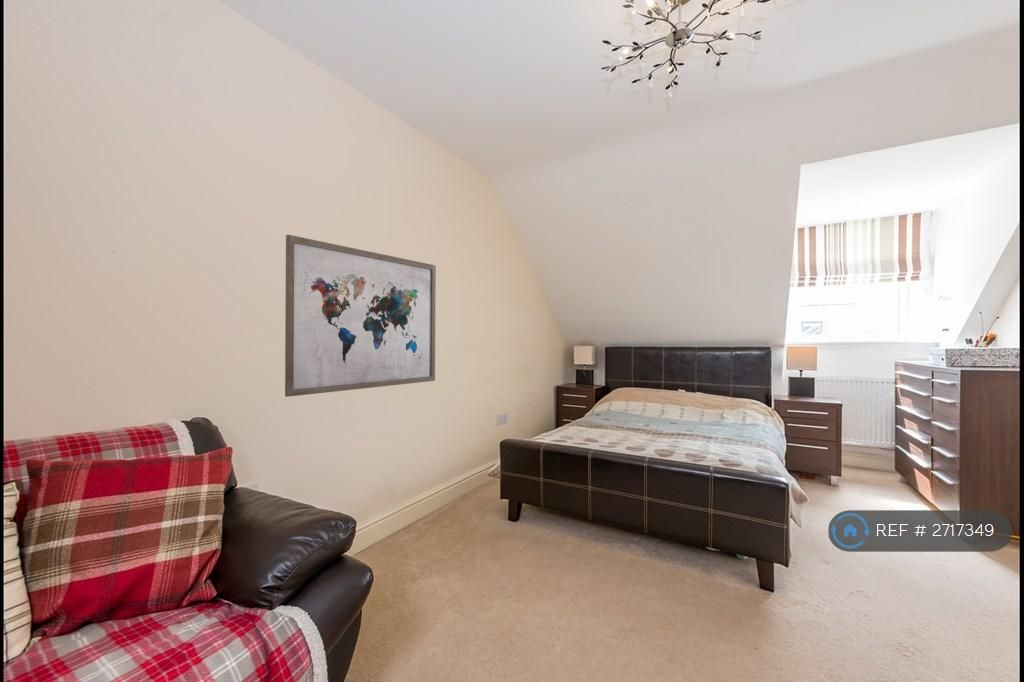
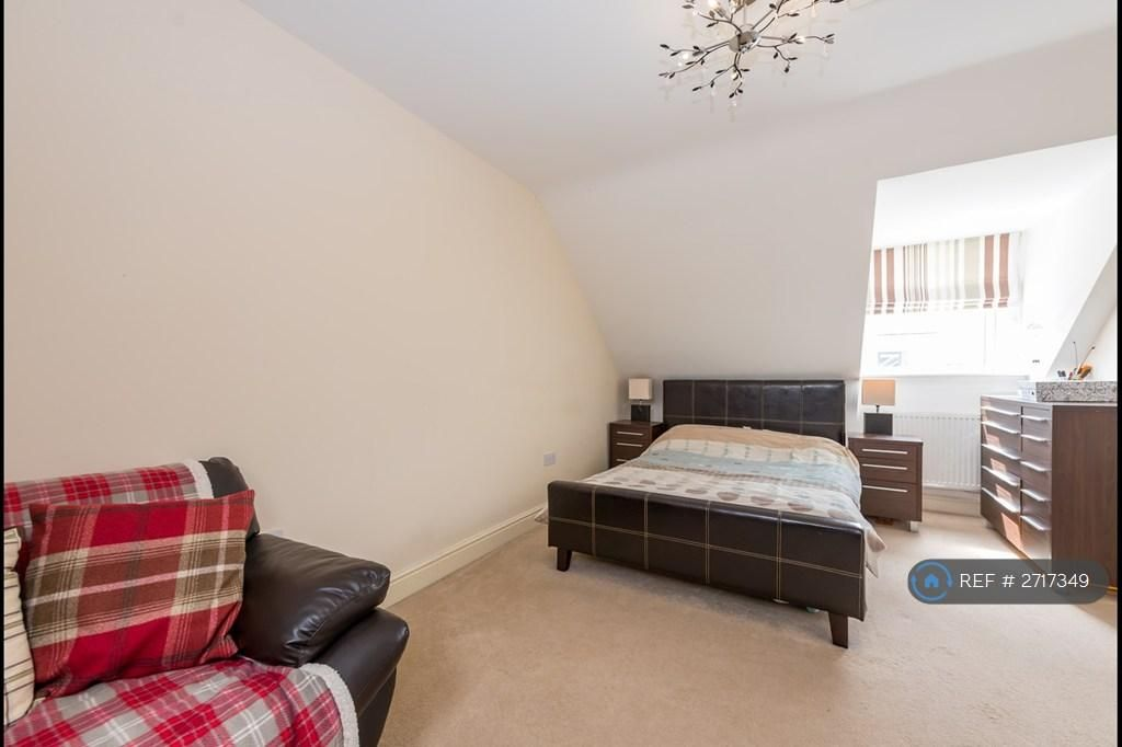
- wall art (372, 320)
